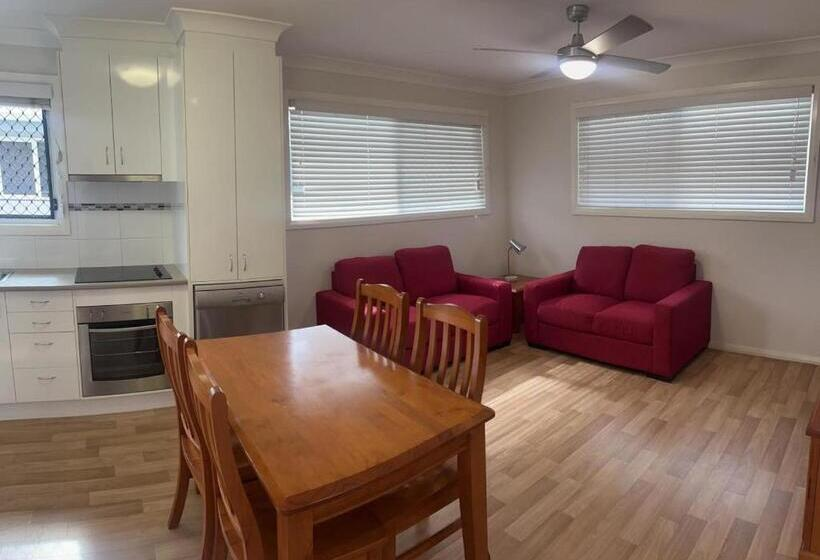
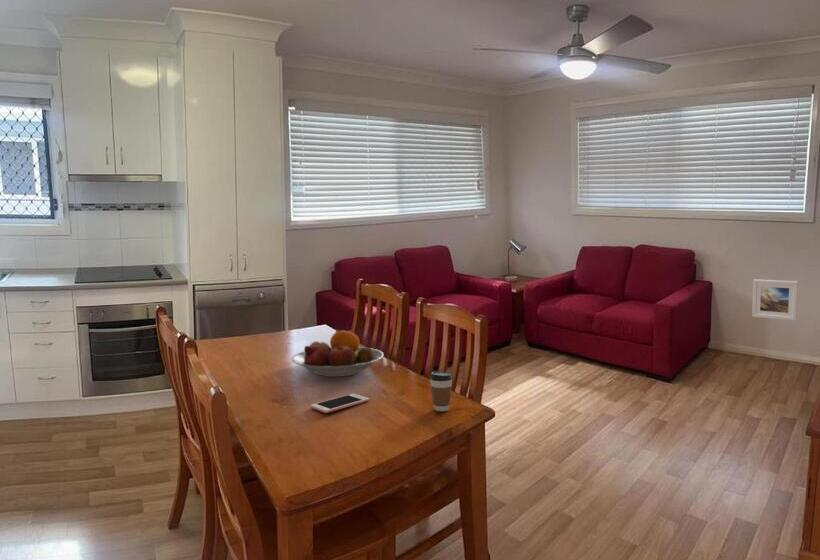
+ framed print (774, 299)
+ coffee cup (441, 391)
+ fruit bowl (337, 352)
+ cell phone (340, 402)
